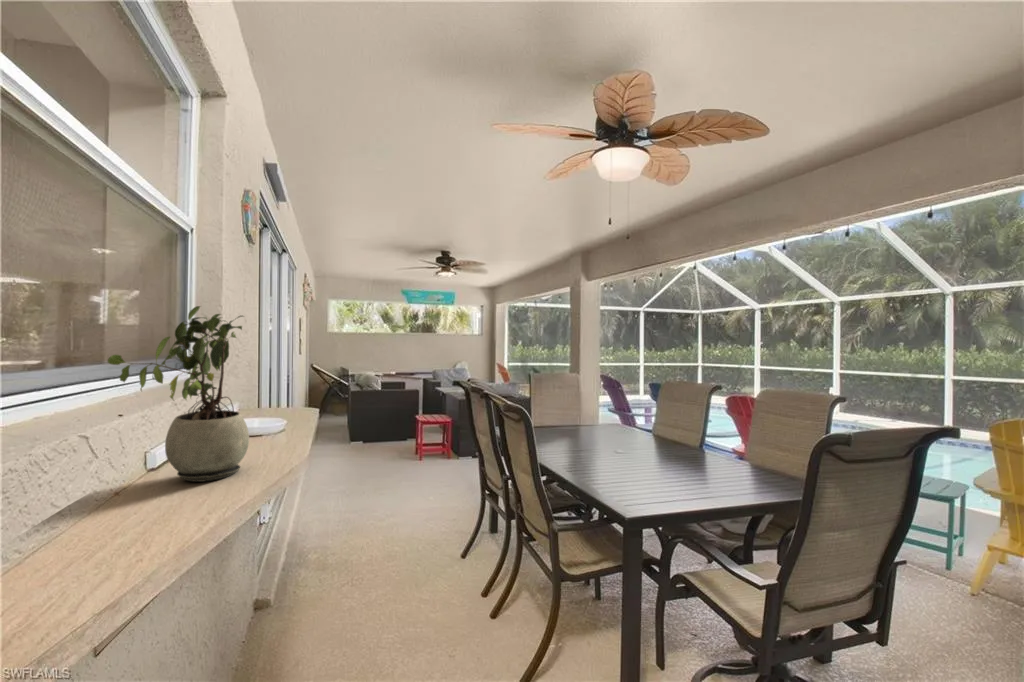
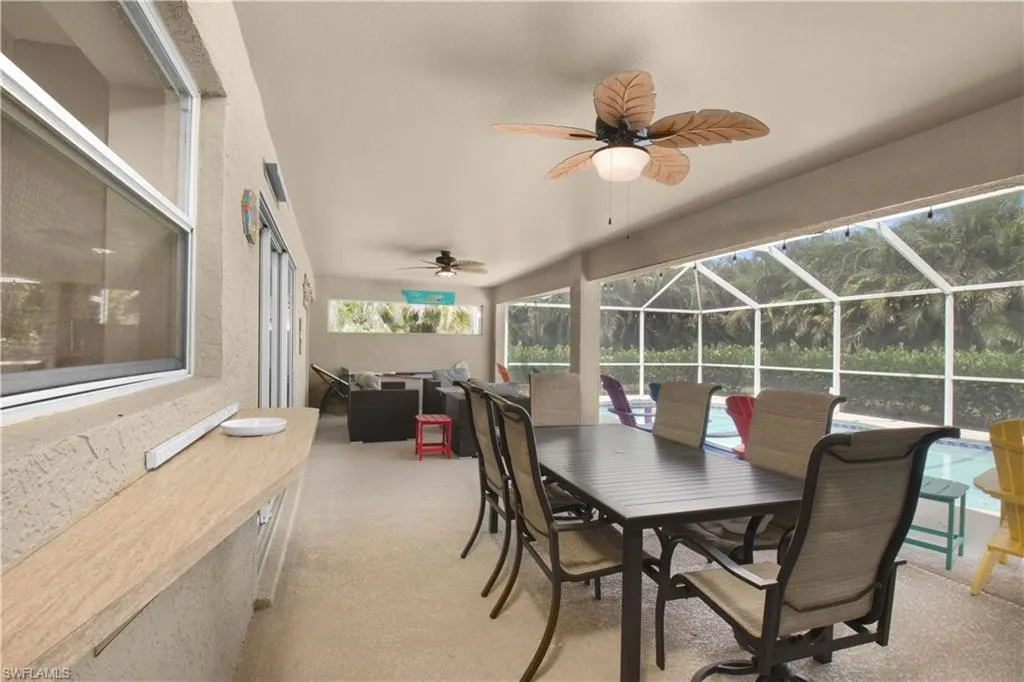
- potted plant (192, 391)
